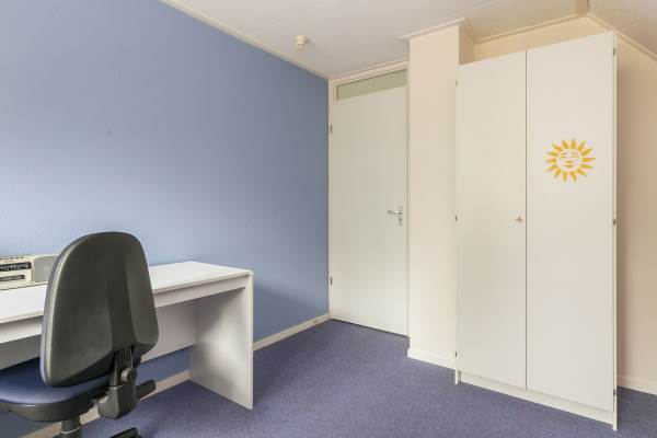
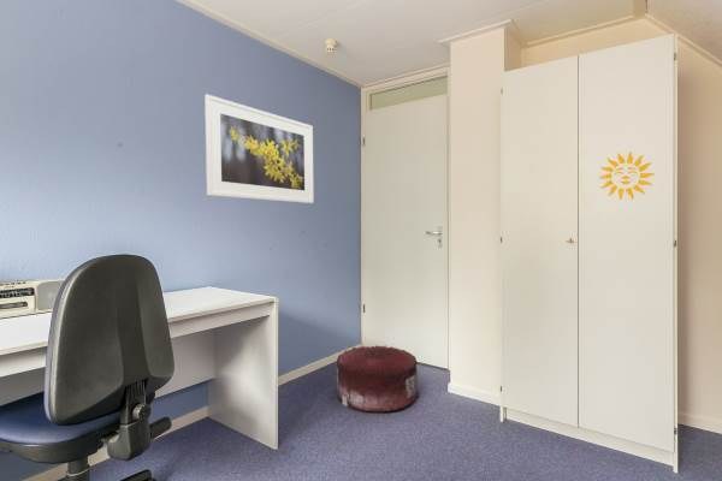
+ pouf (377, 373)
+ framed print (266, 155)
